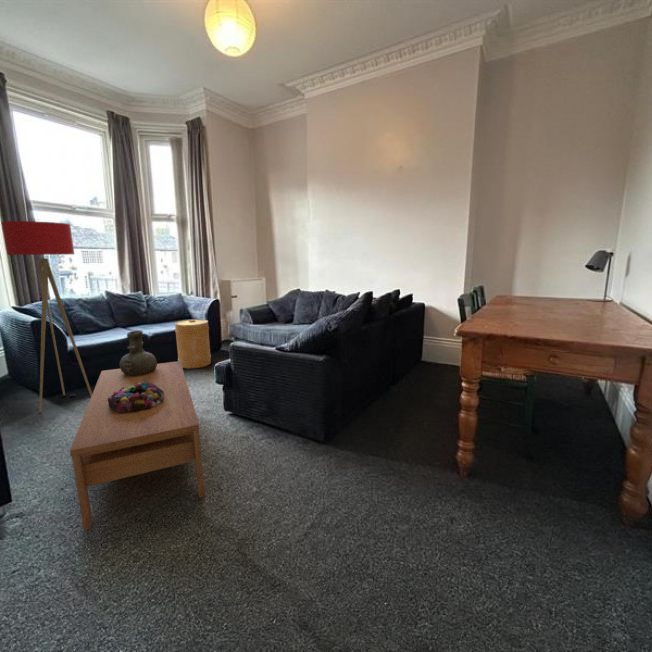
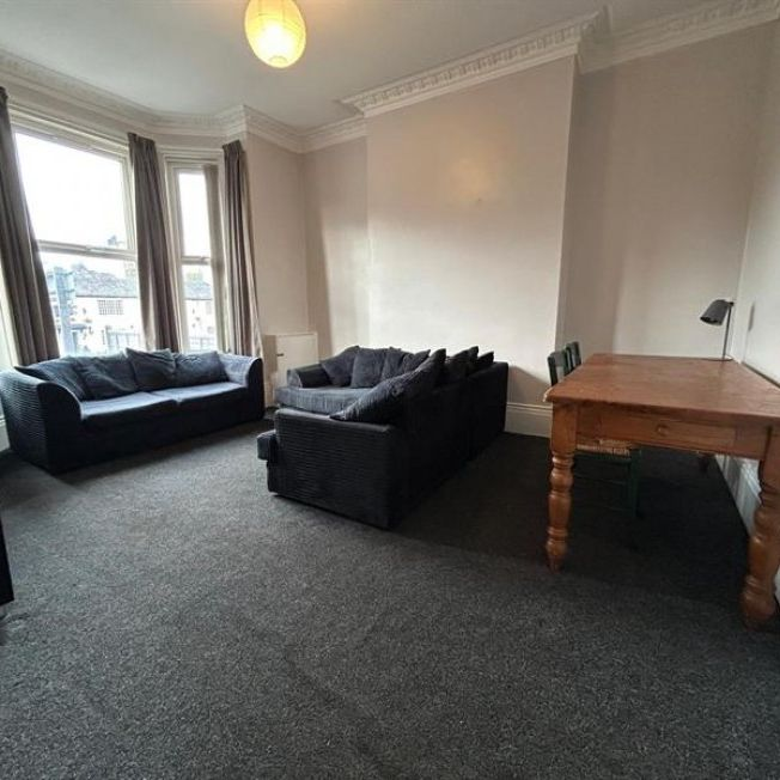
- floor lamp (50, 317)
- vase (137, 351)
- coffee table (144, 423)
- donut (136, 394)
- basket (193, 343)
